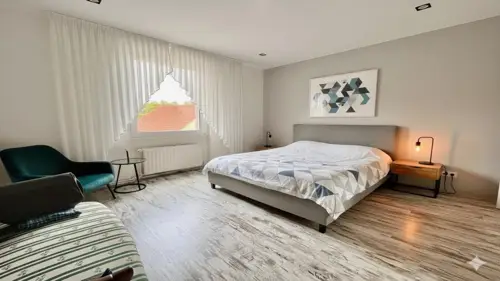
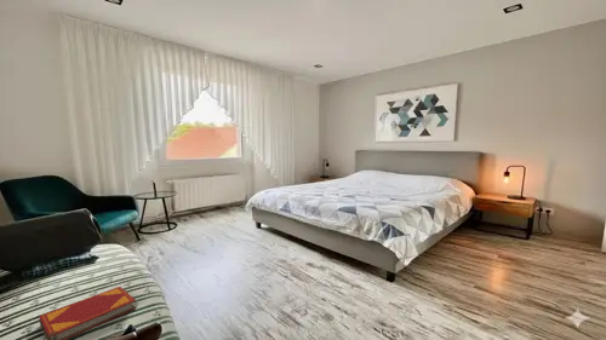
+ hardback book (90, 311)
